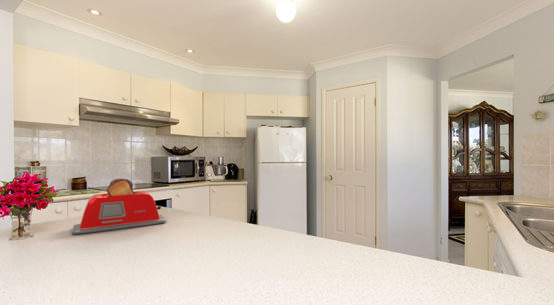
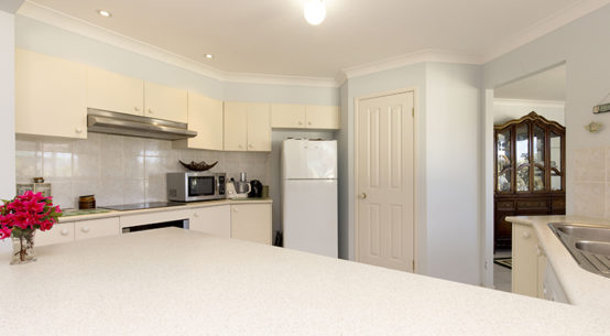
- toaster (121, 202)
